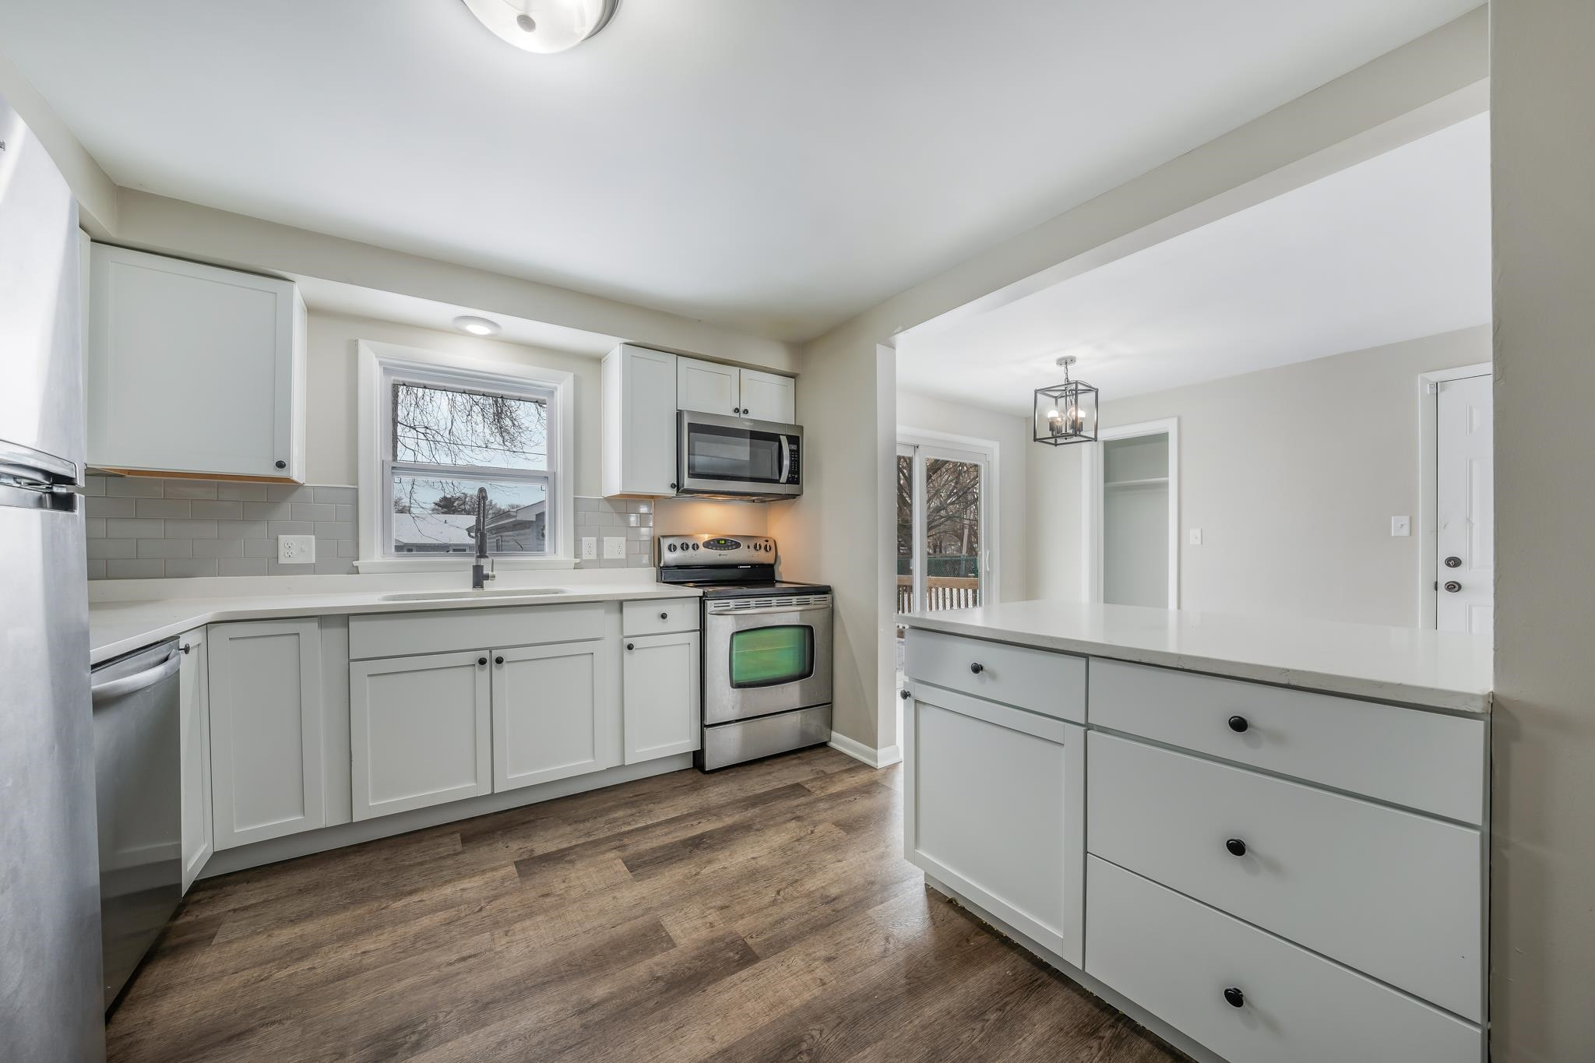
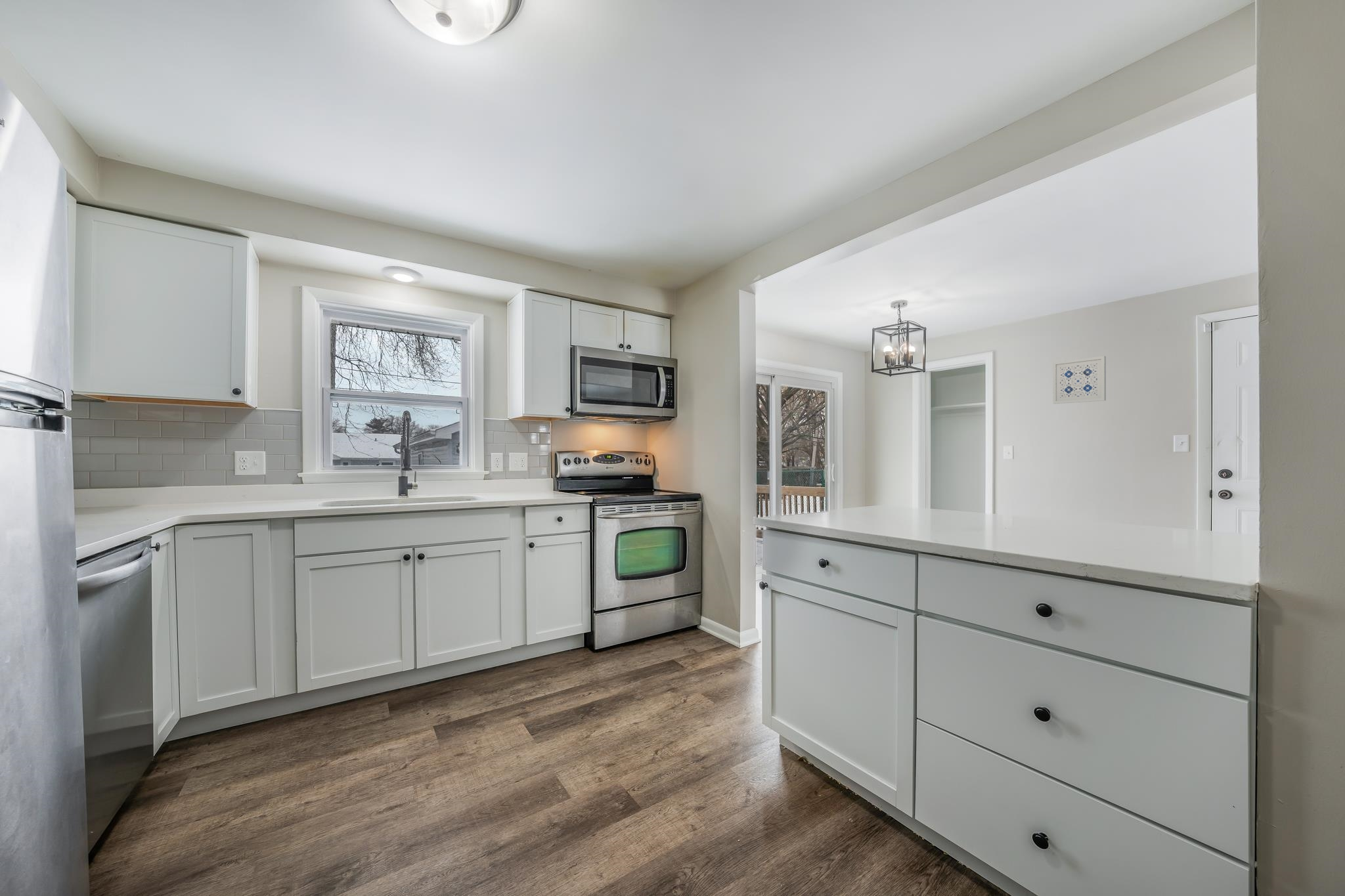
+ wall art (1078, 381)
